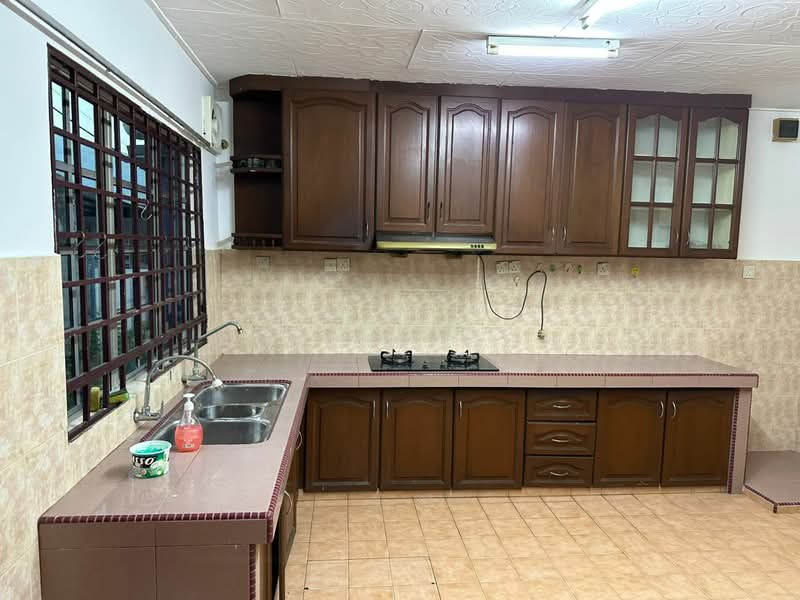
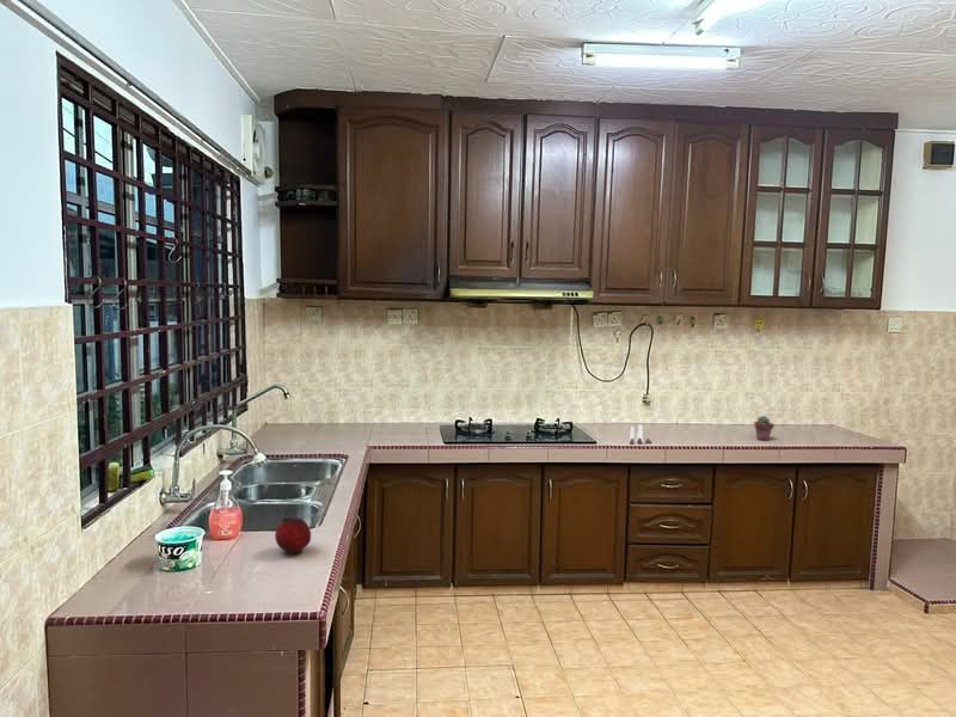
+ fruit (293, 533)
+ salt and pepper shaker set (638, 434)
+ potted succulent (764, 427)
